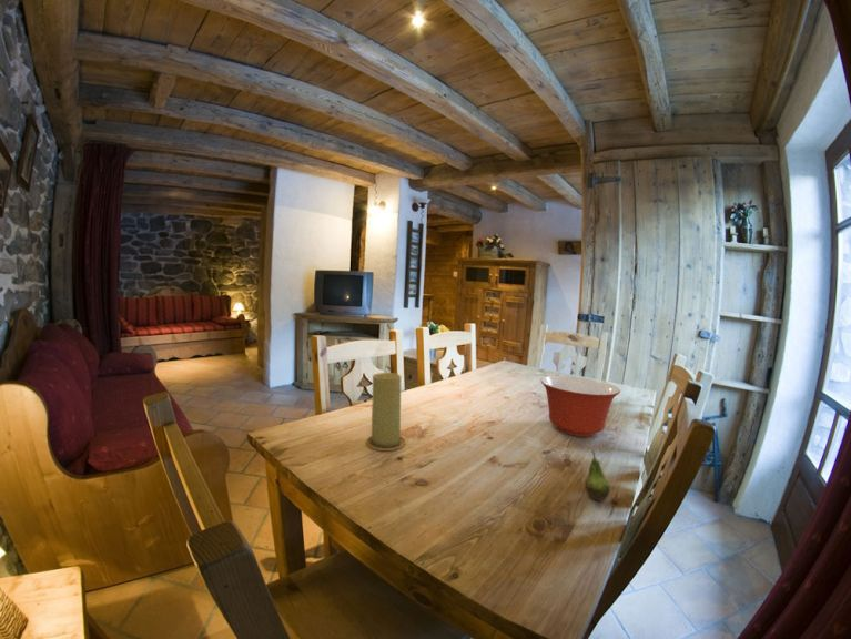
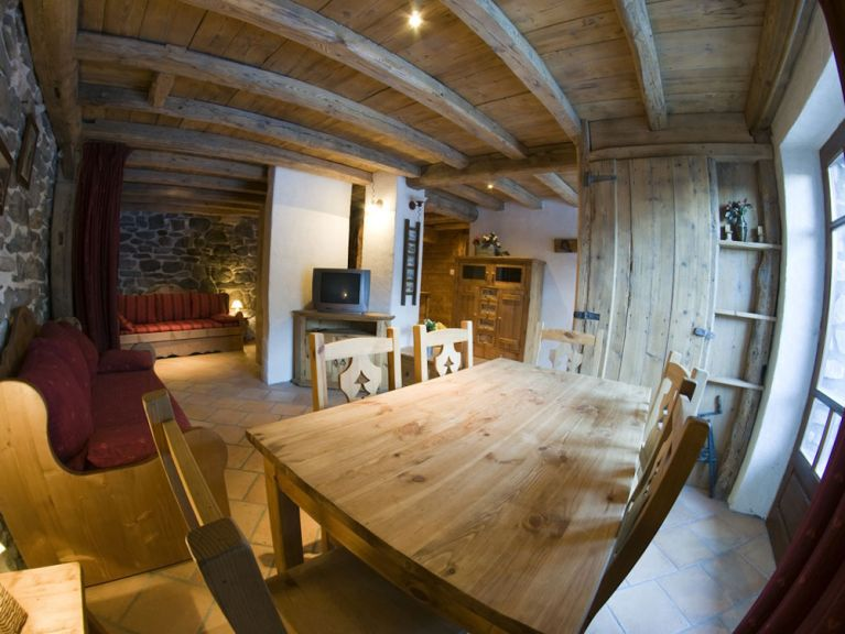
- candle (386, 408)
- fruit (598, 474)
- mixing bowl (577, 406)
